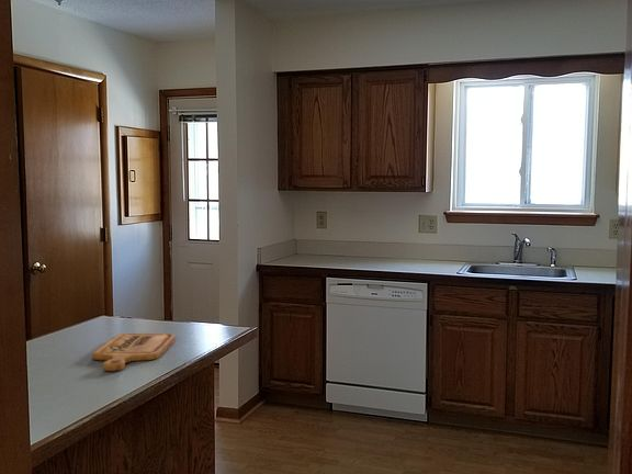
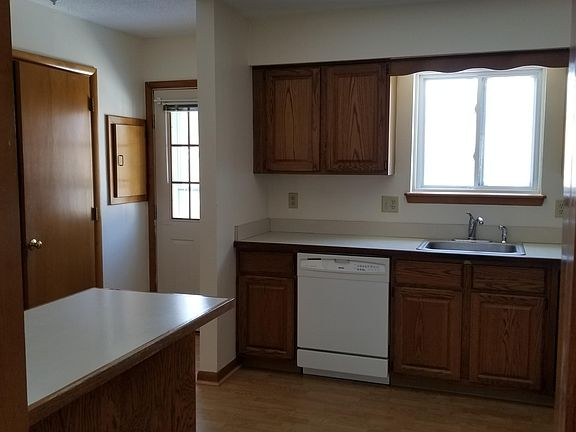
- cutting board (131, 350)
